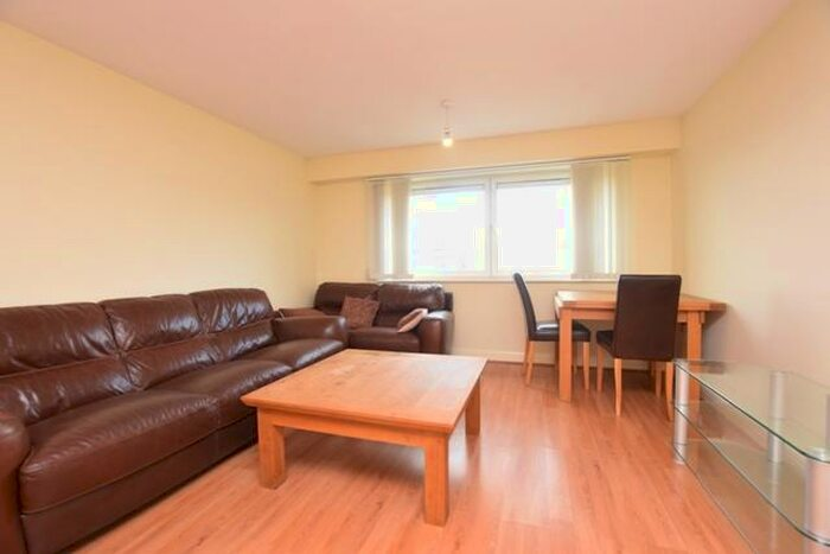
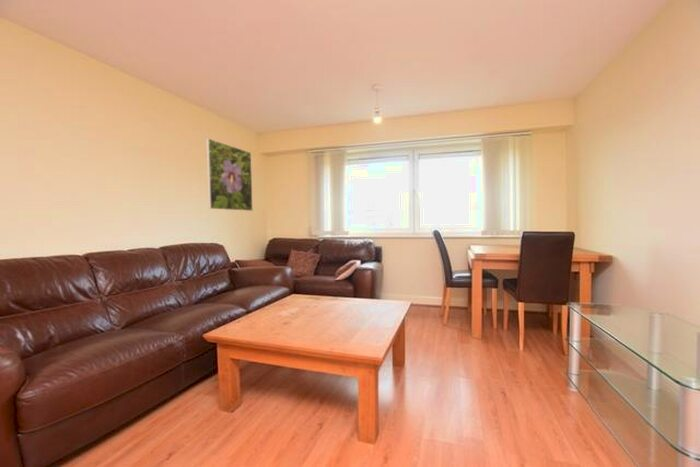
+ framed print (231, 178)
